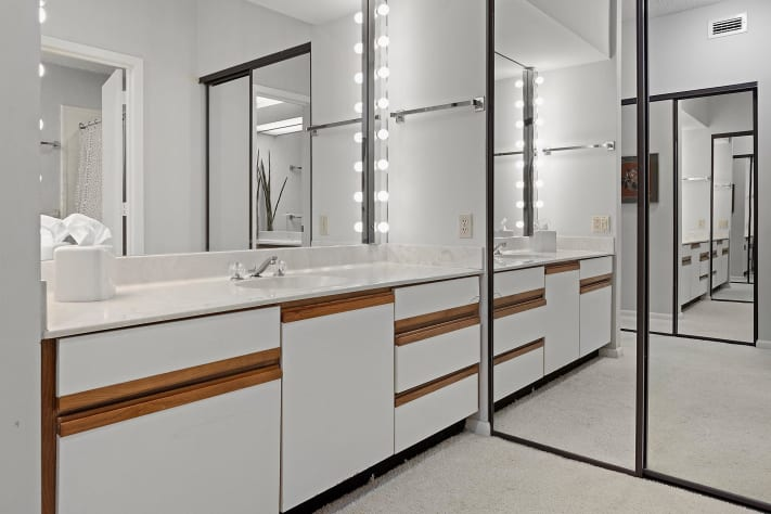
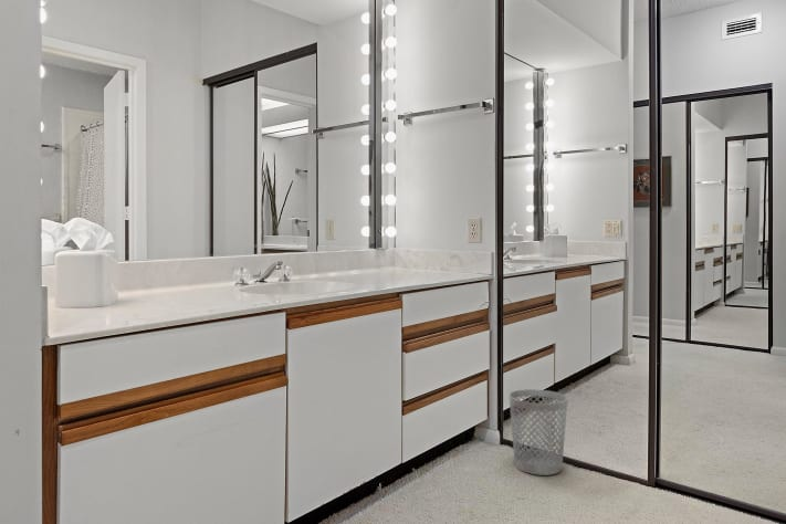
+ wastebasket (537, 431)
